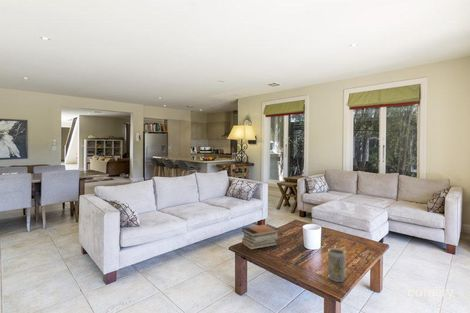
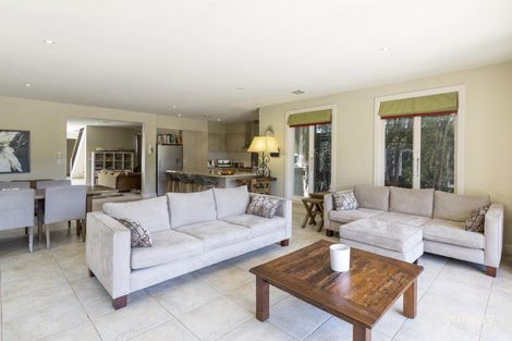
- book stack (260, 236)
- vase (336, 264)
